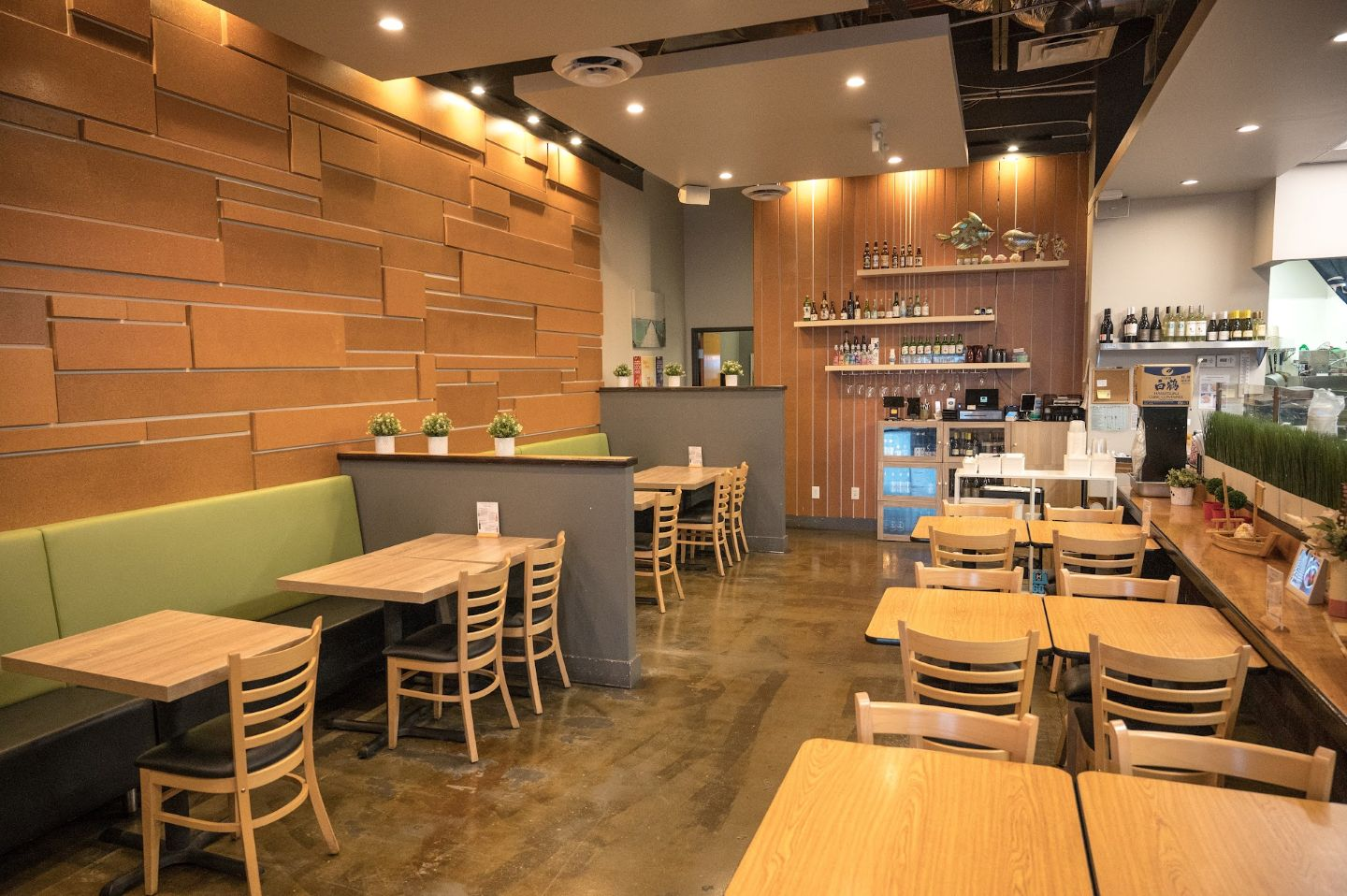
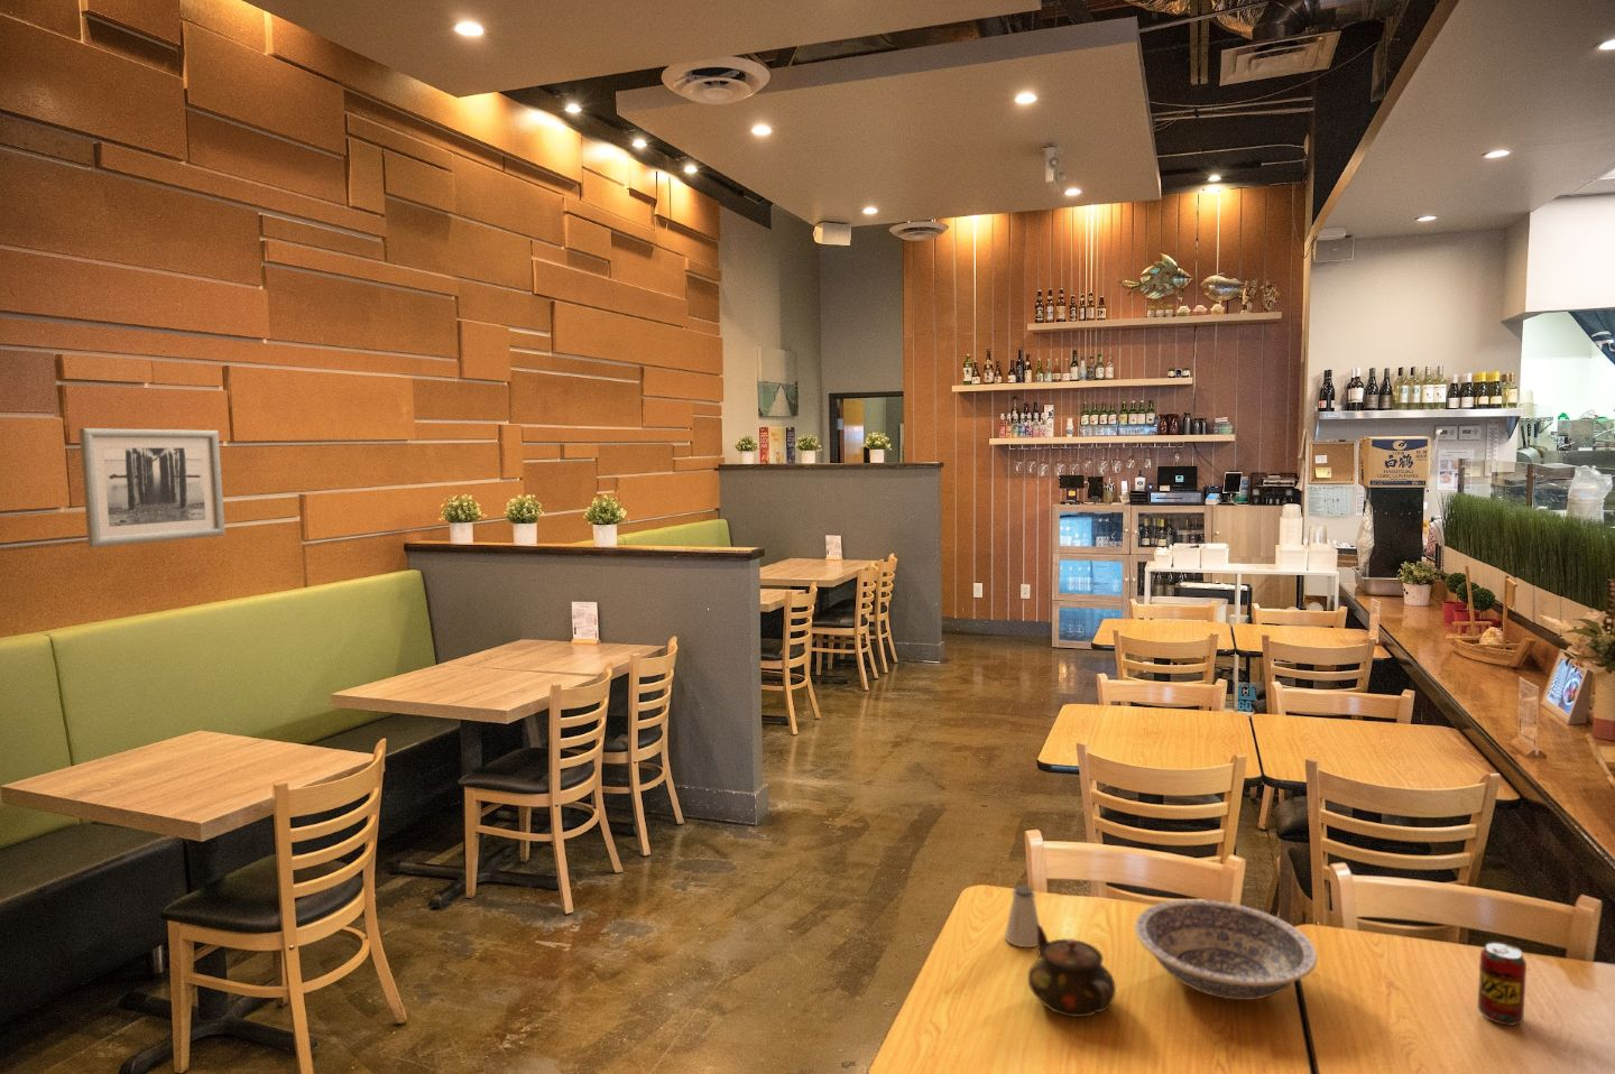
+ bowl (1223, 959)
+ teapot (1069, 970)
+ wall art (157, 485)
+ saltshaker (1023, 913)
+ beverage can (1502, 982)
